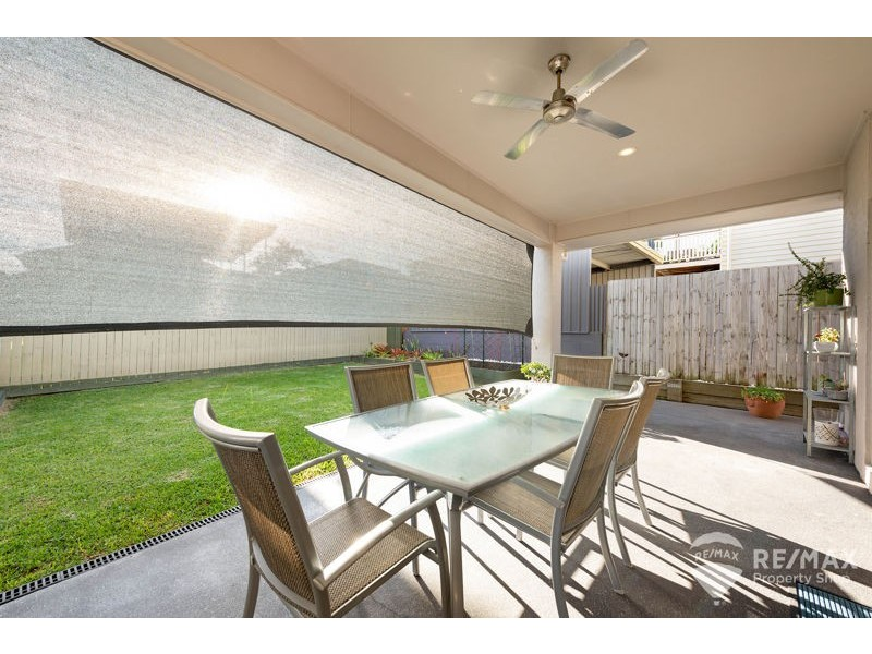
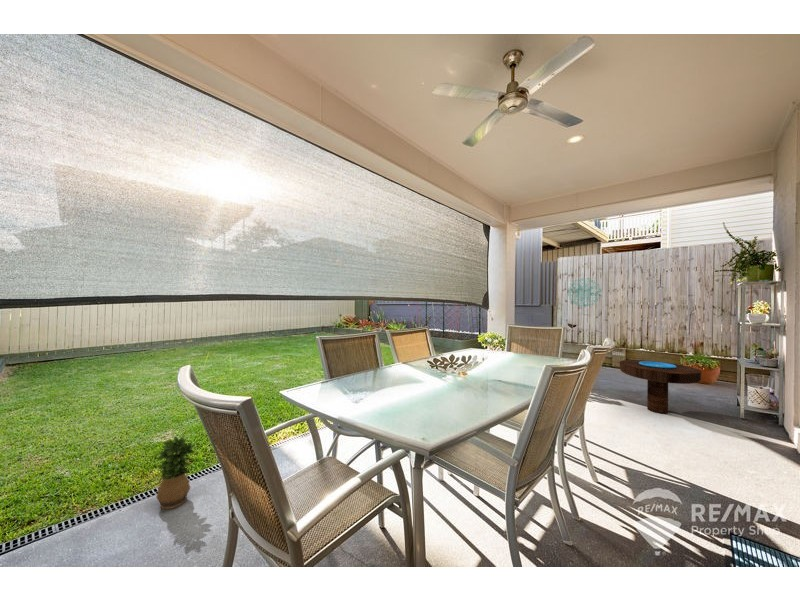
+ side table (657, 387)
+ wall decoration (584, 292)
+ potted plant (176, 467)
